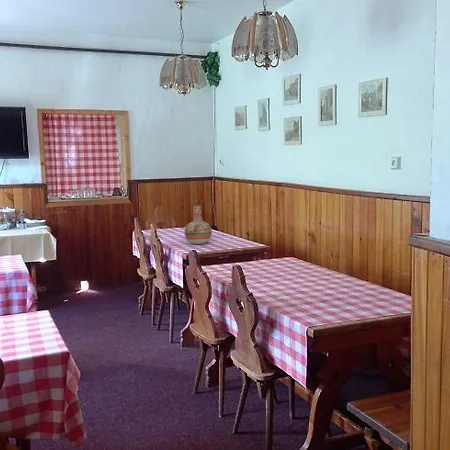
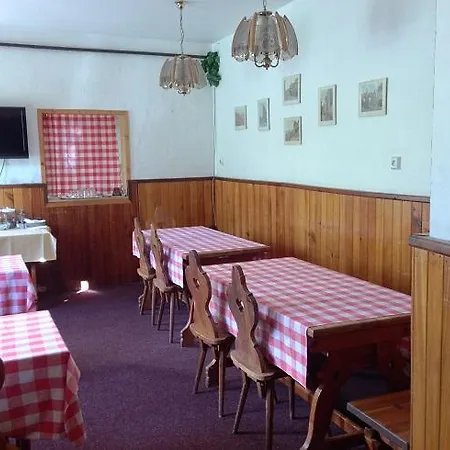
- vase (198, 223)
